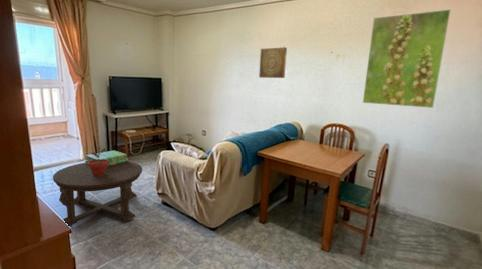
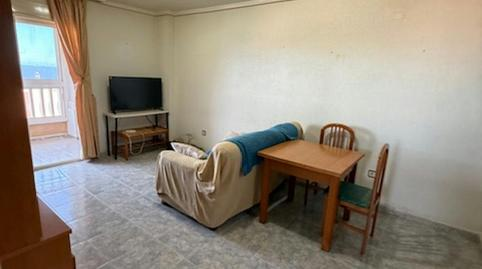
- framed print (402, 61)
- potted plant (98, 159)
- wall art (272, 63)
- coffee table (100, 190)
- stack of books (106, 158)
